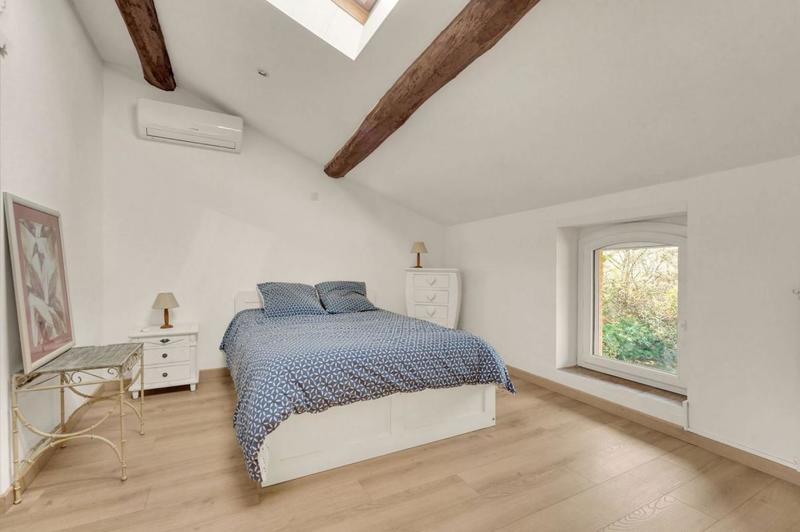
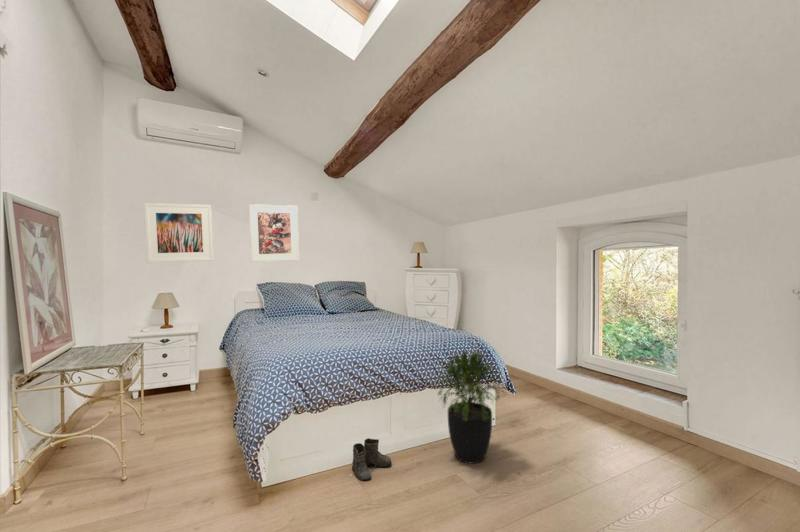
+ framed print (180, 233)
+ potted plant (465, 402)
+ boots (368, 457)
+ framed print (274, 233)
